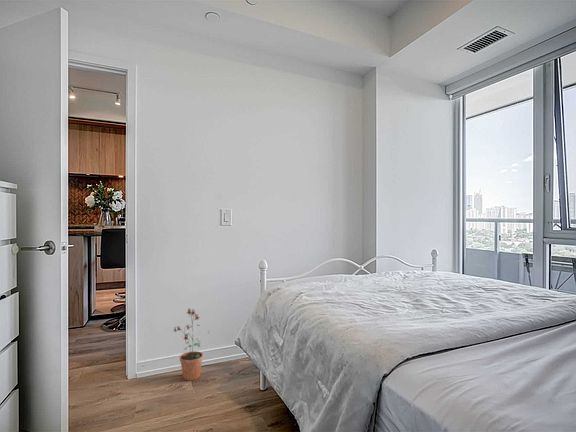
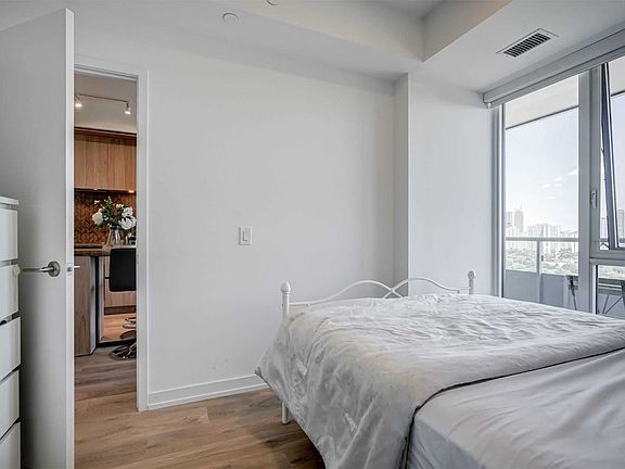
- potted plant (189, 345)
